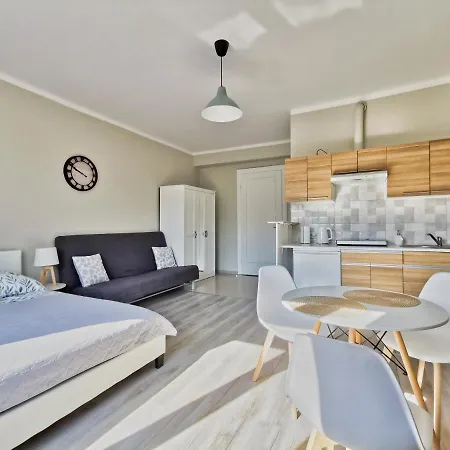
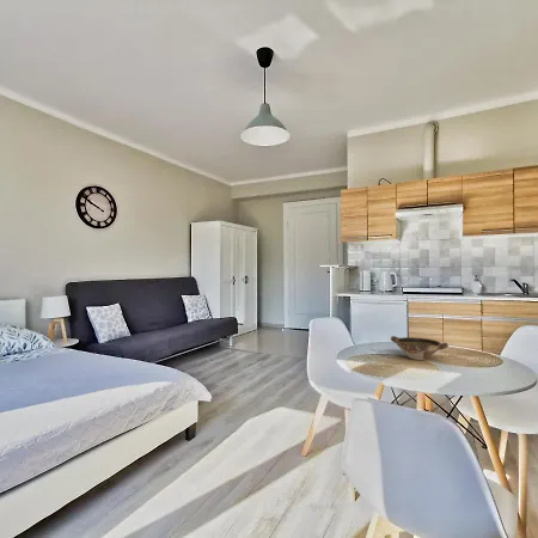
+ bowl (417, 348)
